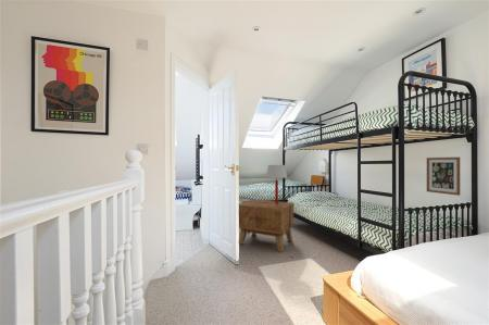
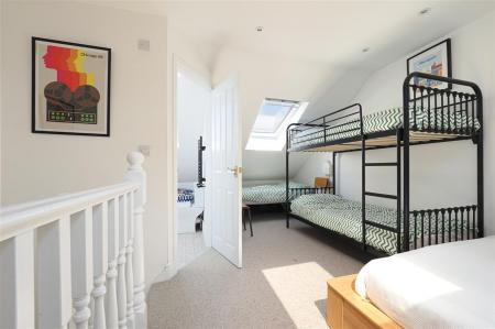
- side table (265, 223)
- wall art (442, 175)
- table lamp (276, 184)
